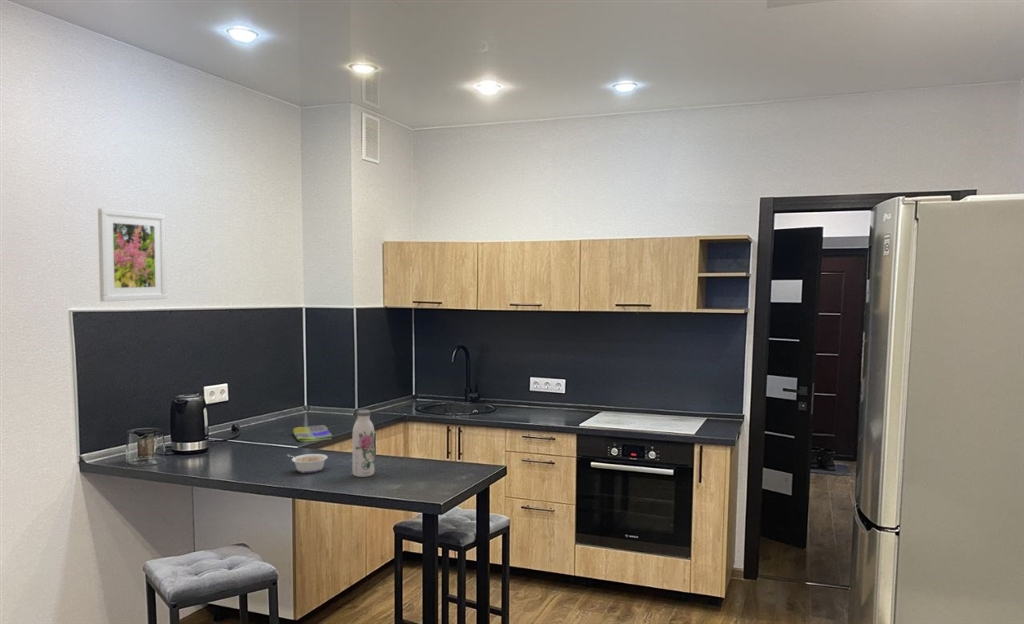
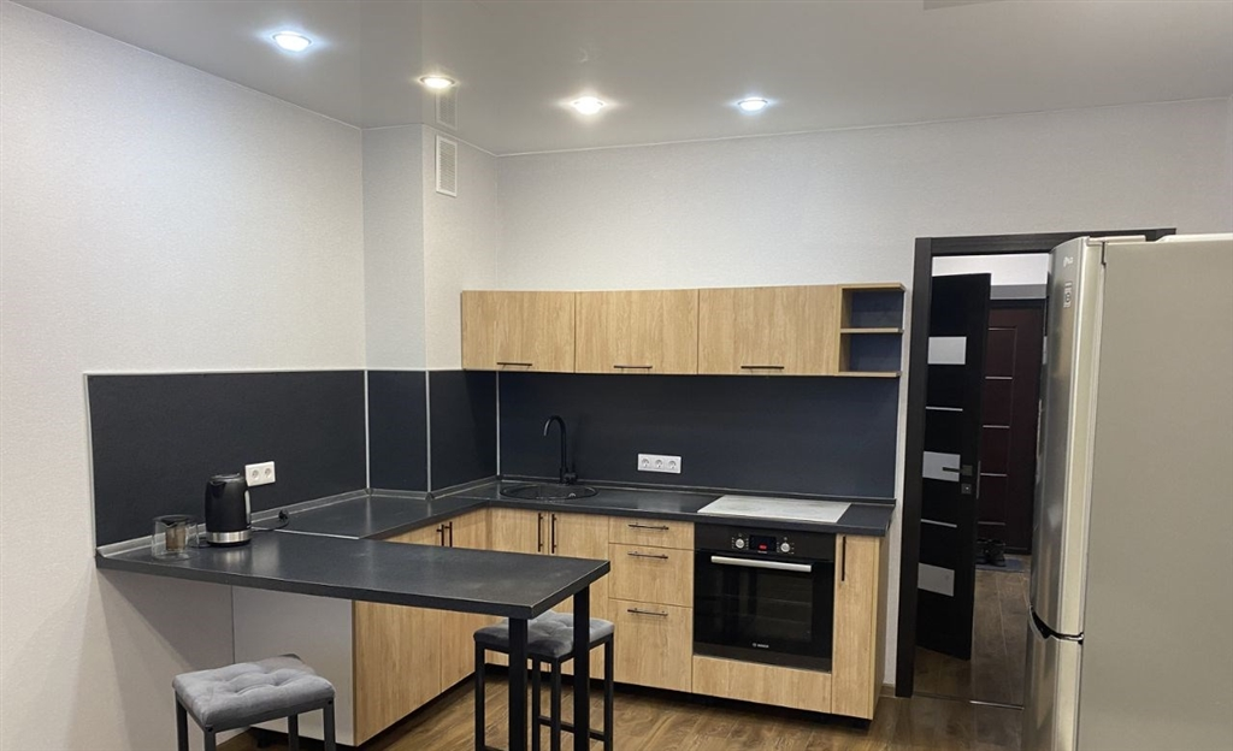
- dish towel (312, 433)
- water bottle (363, 442)
- legume (308, 462)
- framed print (134, 256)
